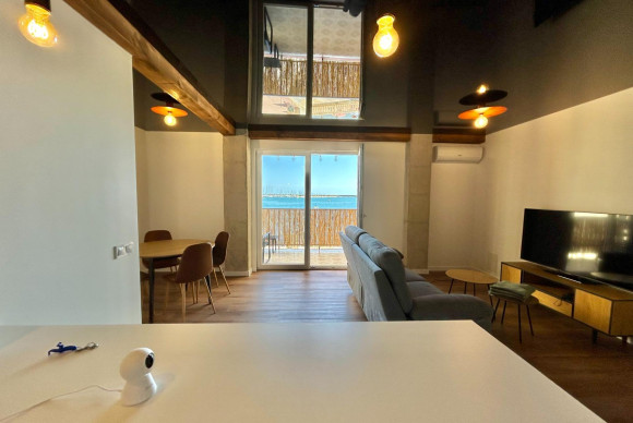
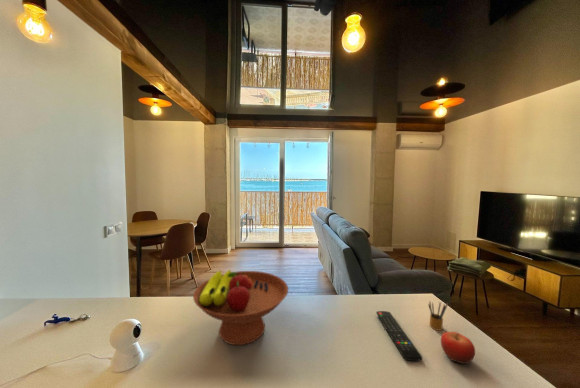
+ pencil box (436, 314)
+ remote control (395, 332)
+ fruit bowl (242, 301)
+ fruit (457, 345)
